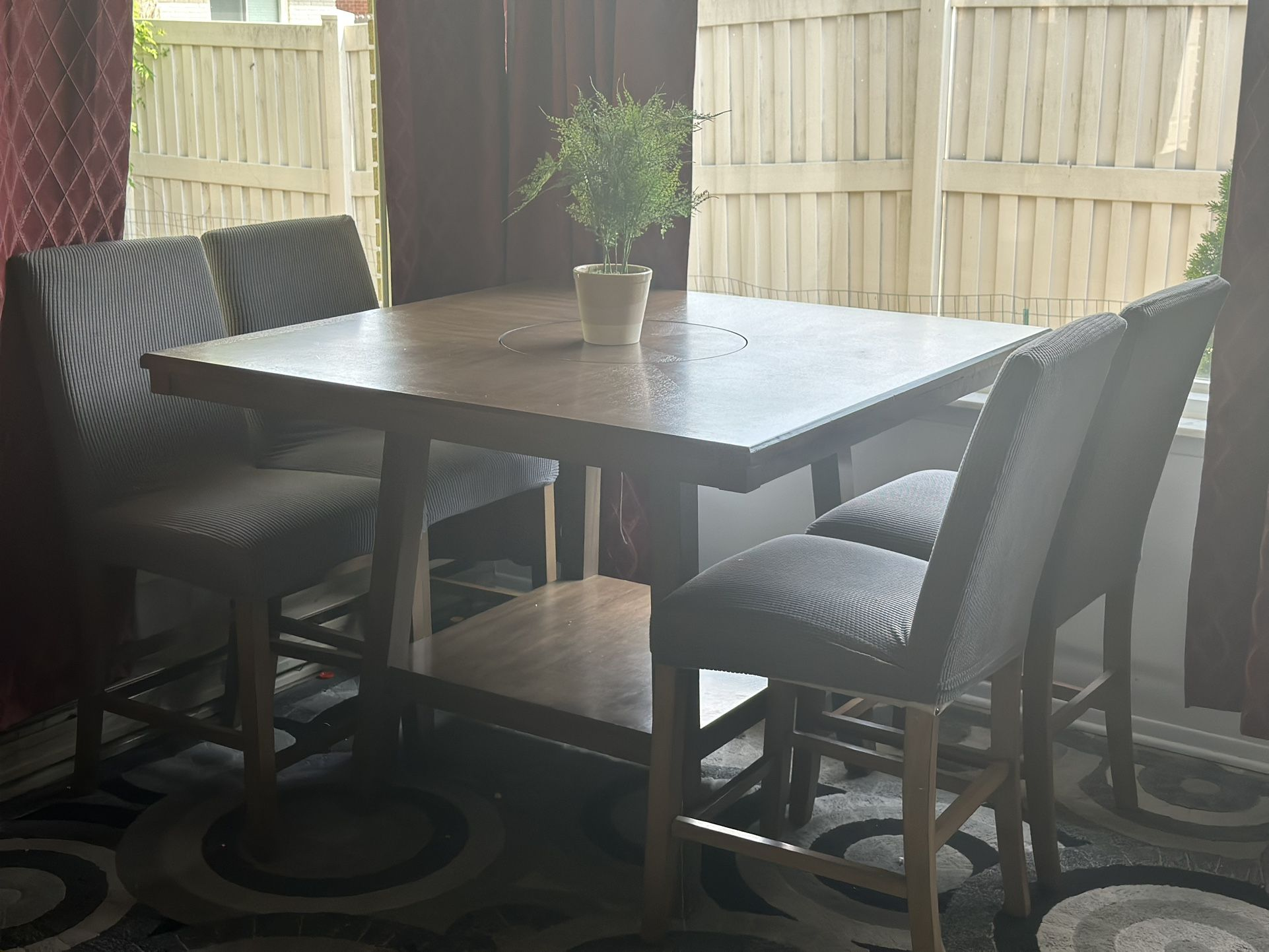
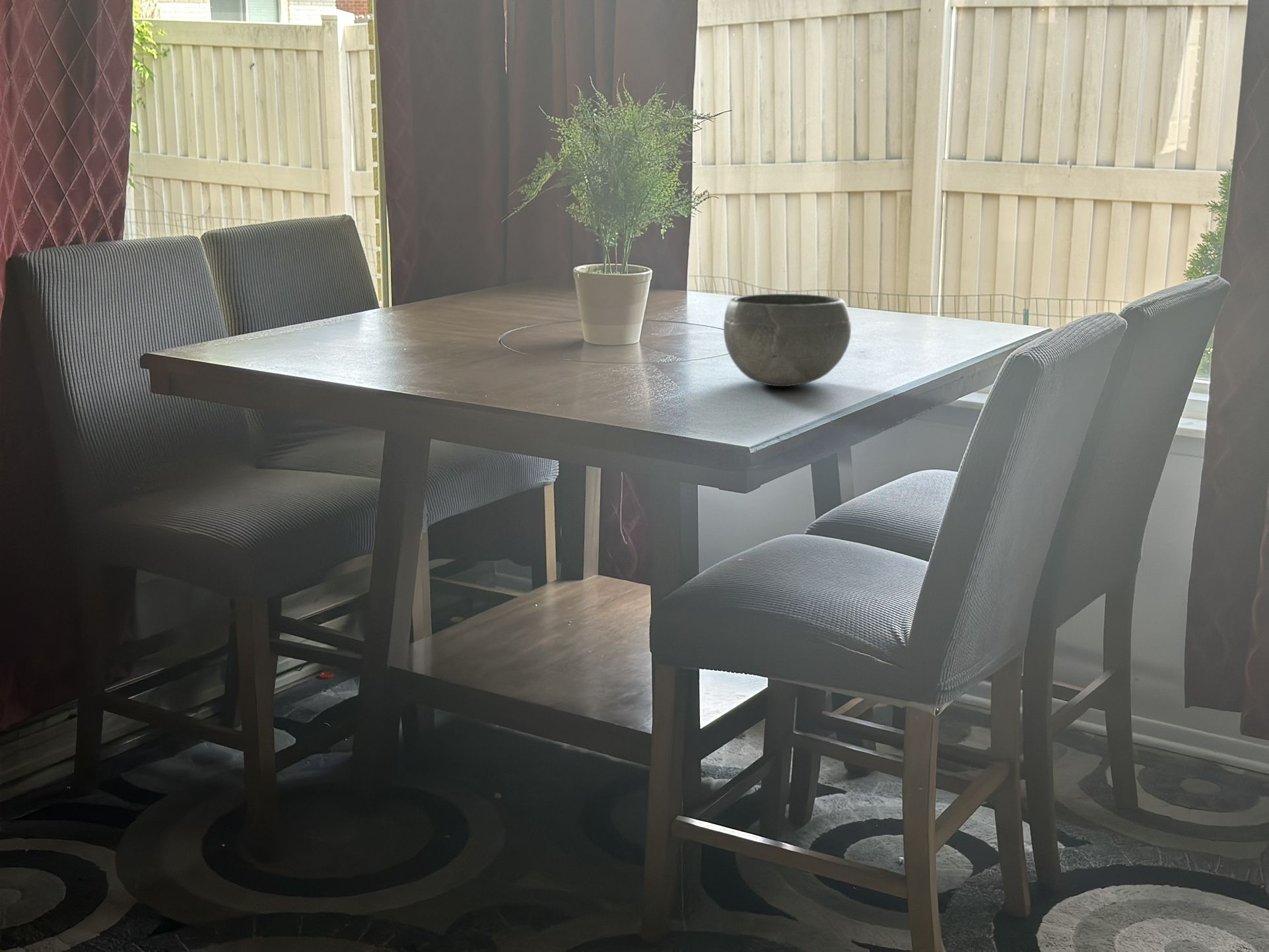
+ bowl (786, 341)
